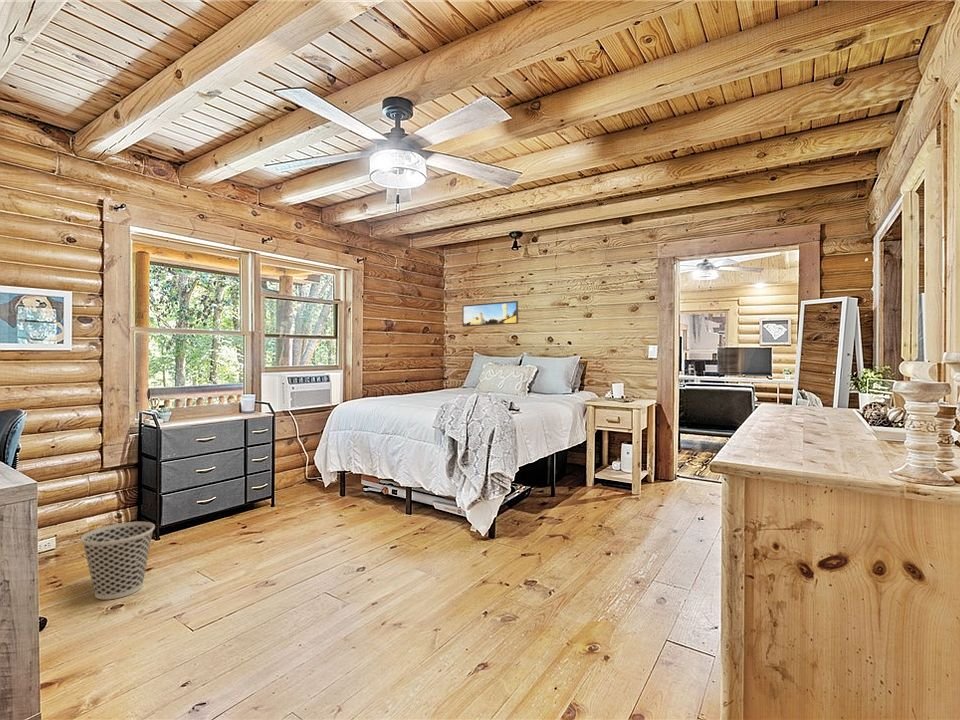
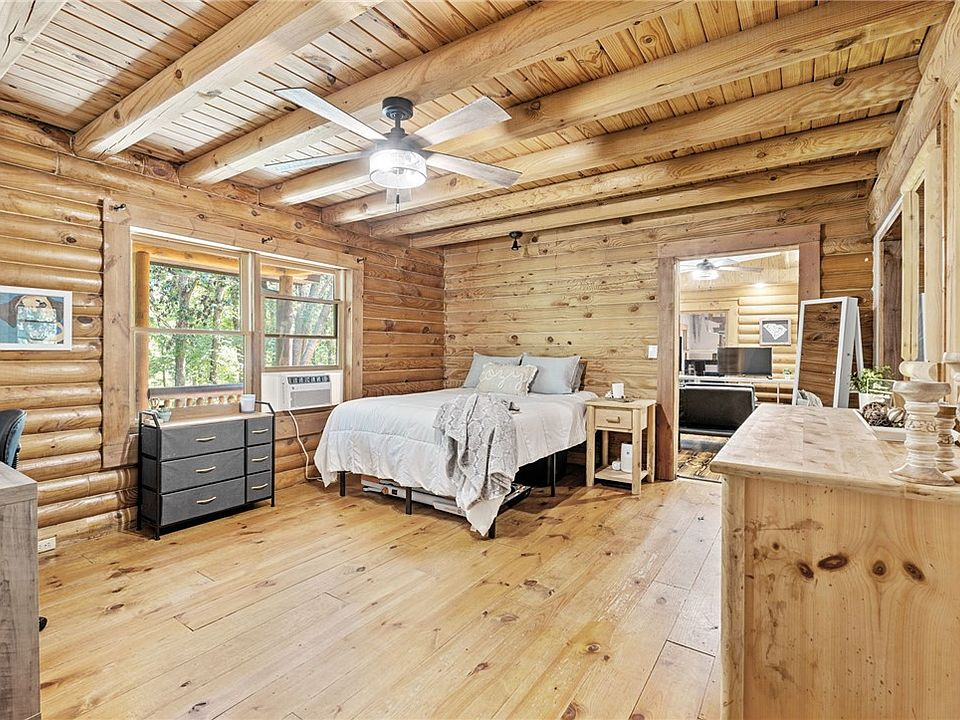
- wastebasket (119, 560)
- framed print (489, 314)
